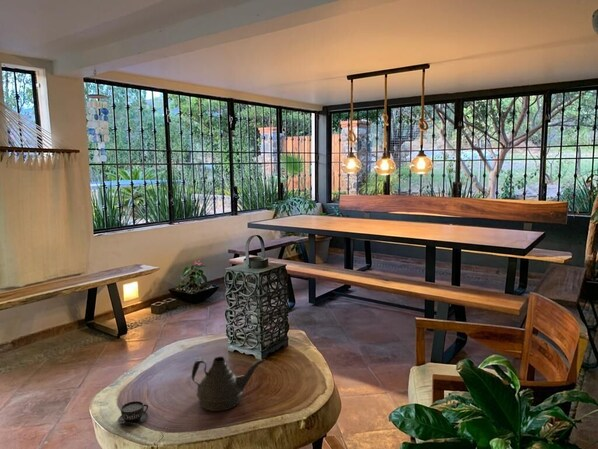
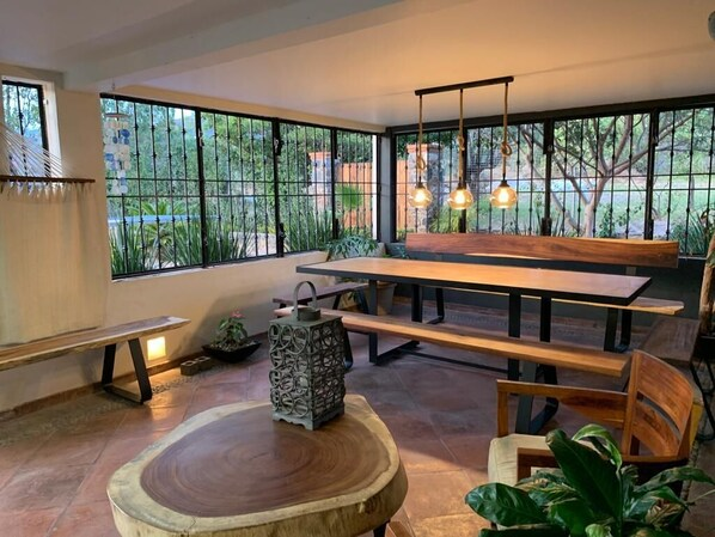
- teapot (228, 379)
- teacup (133, 413)
